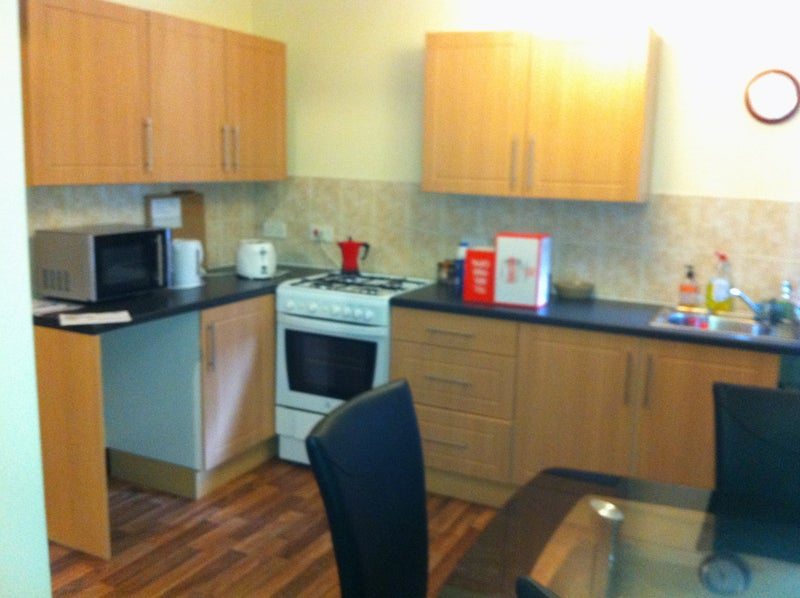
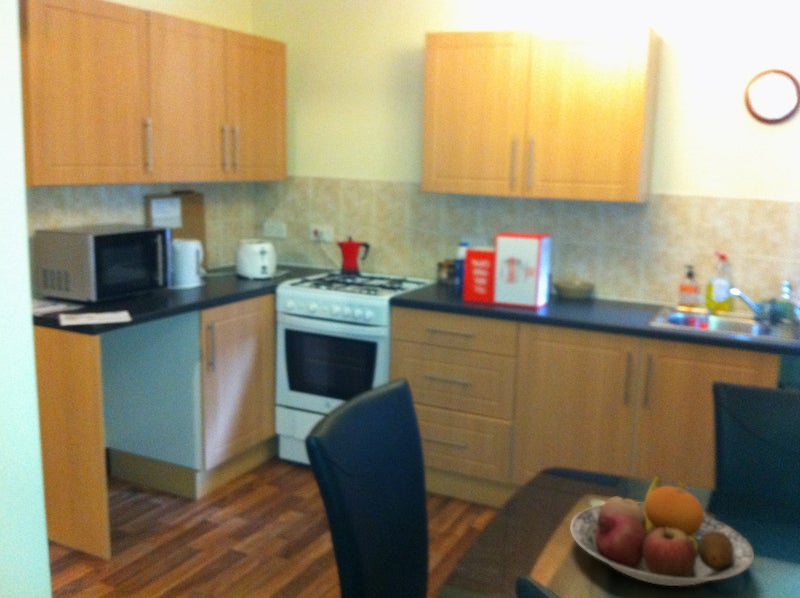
+ fruit bowl (659, 530)
